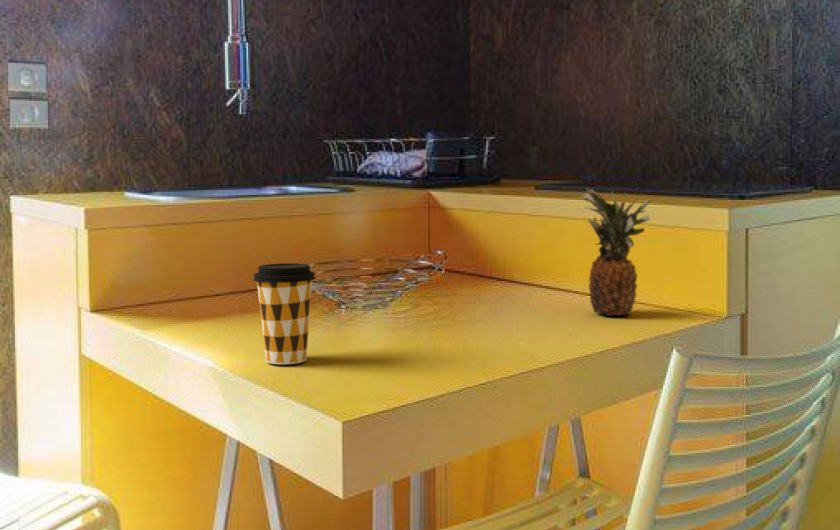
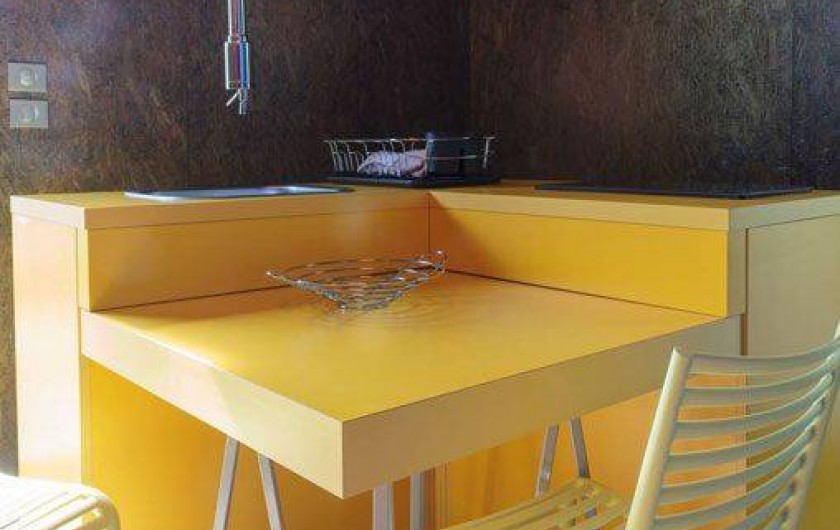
- fruit (614, 250)
- coffee cup (285, 313)
